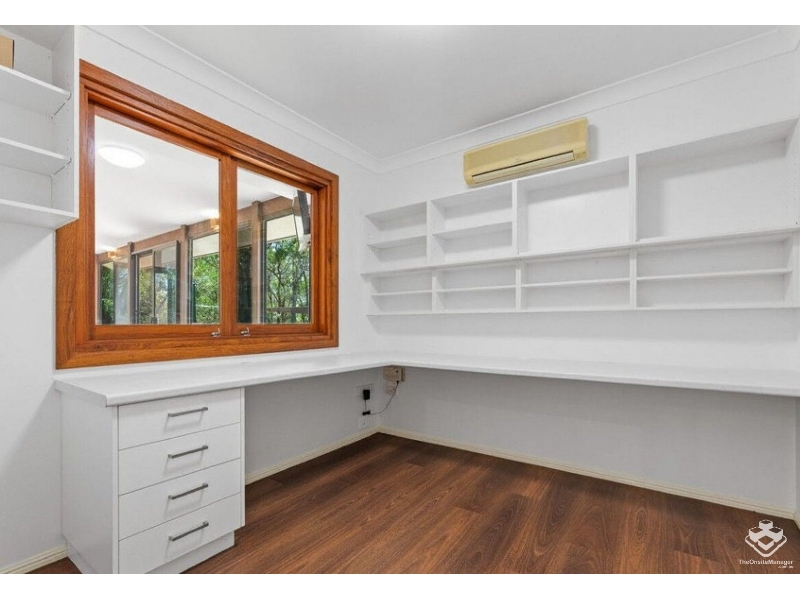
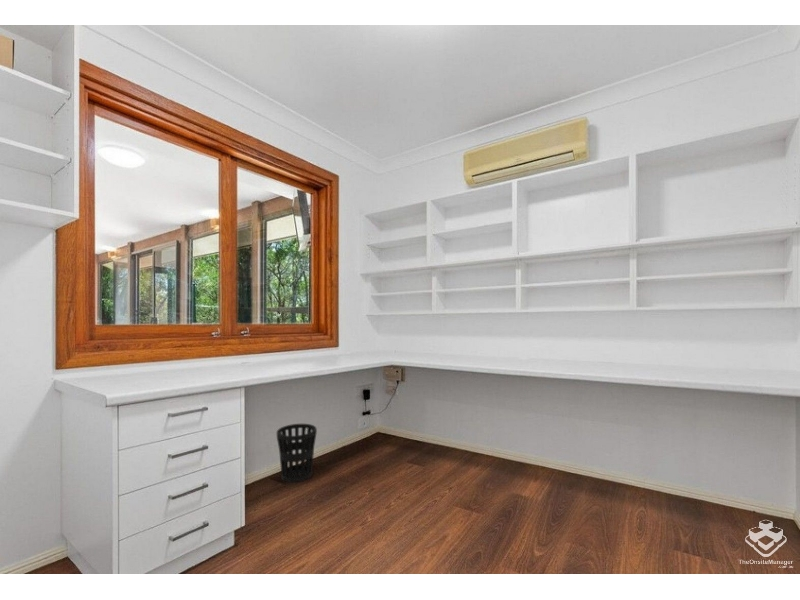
+ wastebasket (296, 452)
